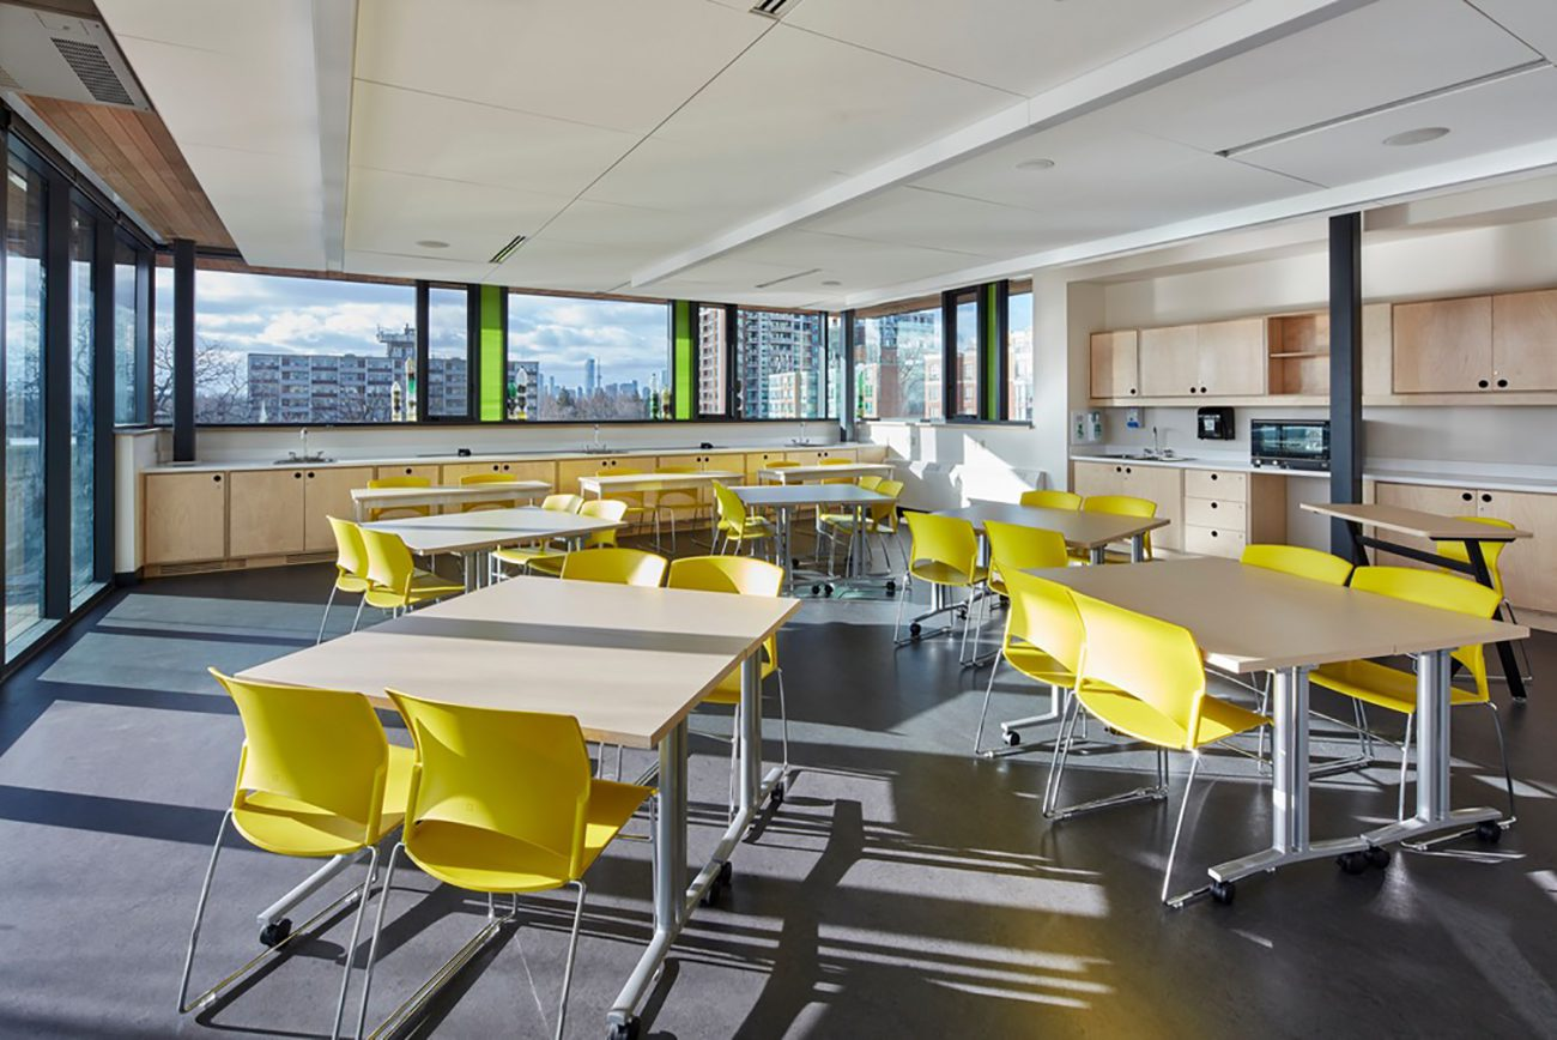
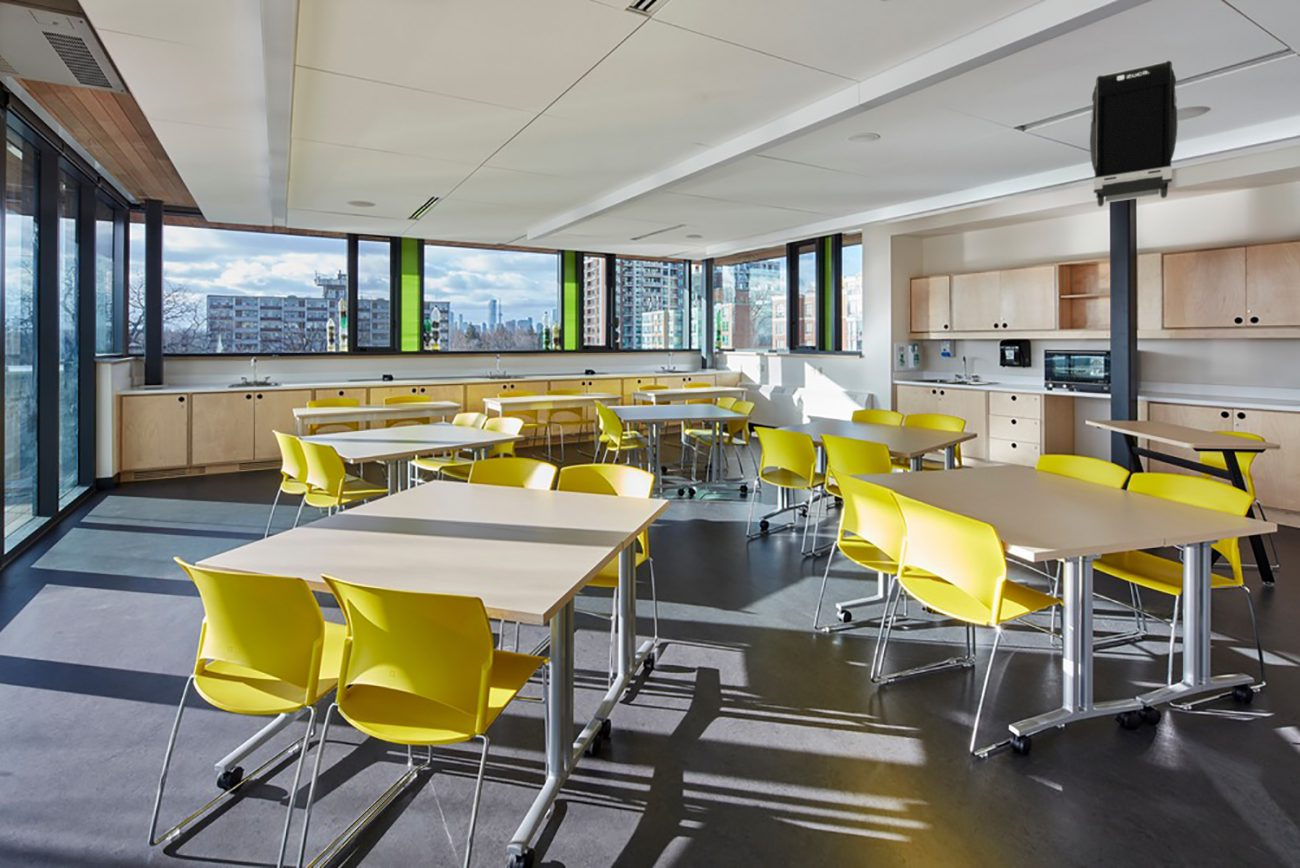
+ luggage (1132, 134)
